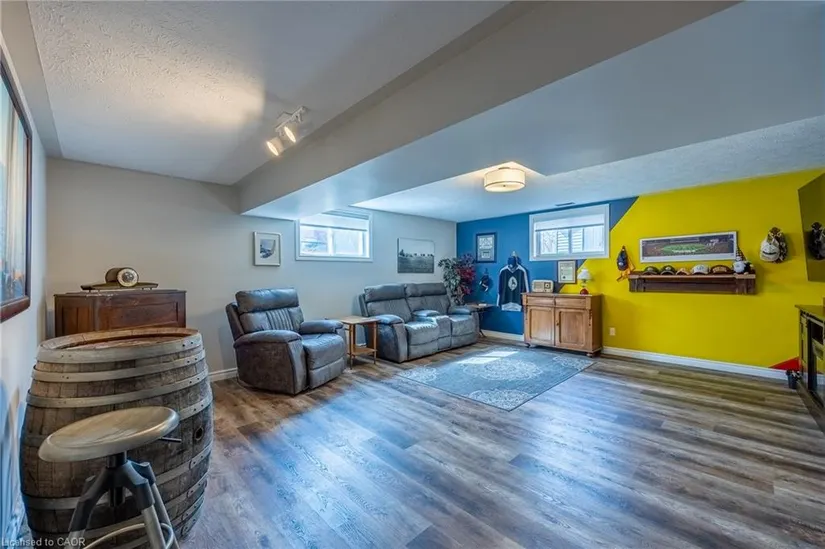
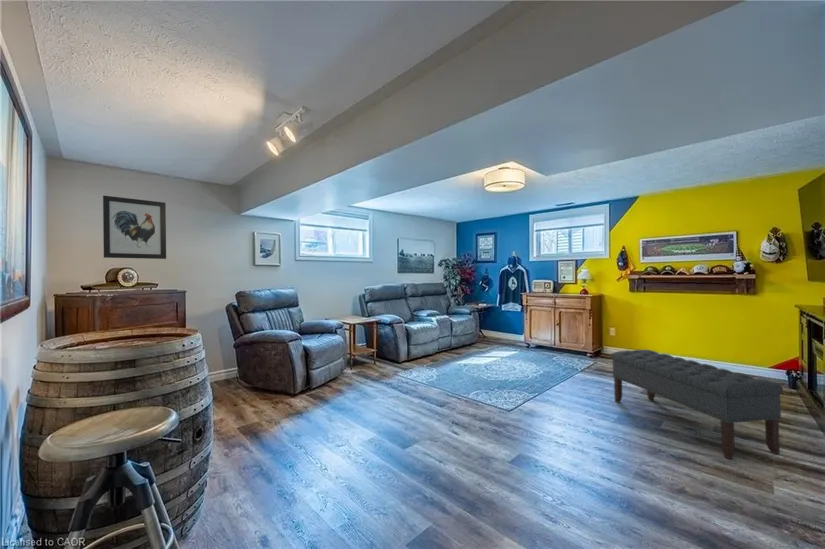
+ wall art (136, 228)
+ bench (681, 393)
